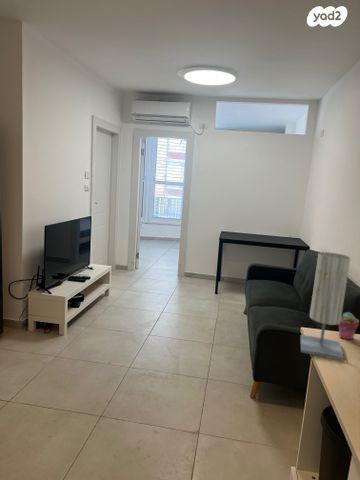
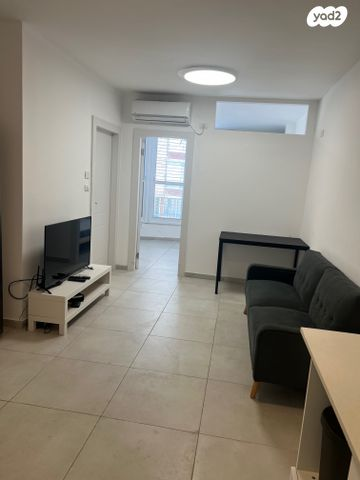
- potted succulent (347, 324)
- table lamp (327, 302)
